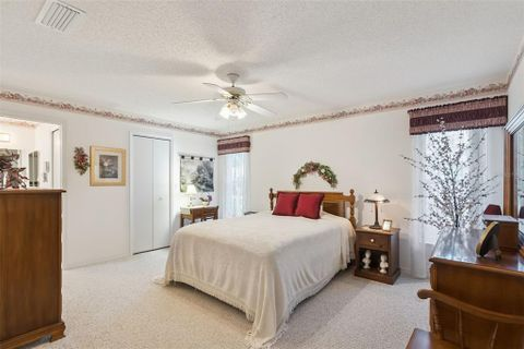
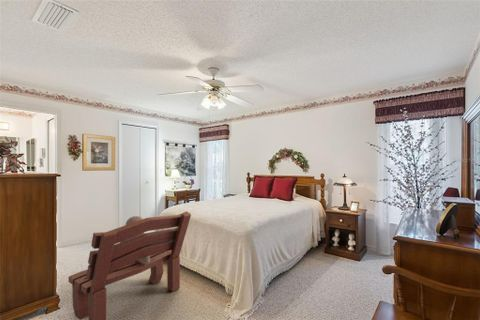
+ bench (130, 256)
